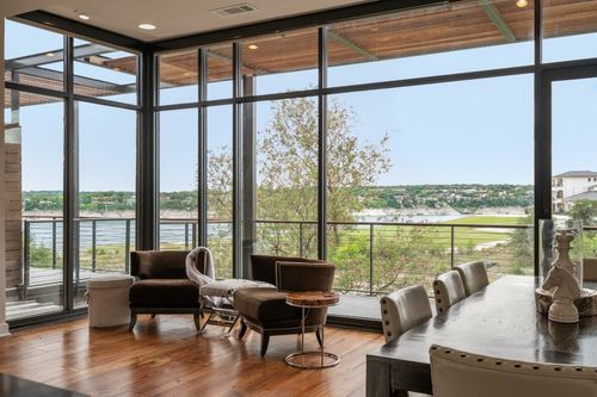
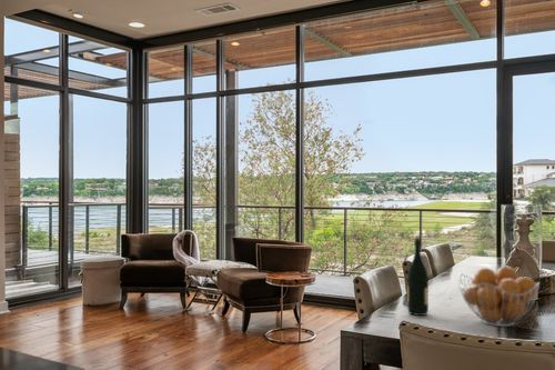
+ wine bottle (417, 274)
+ fruit basket (497, 294)
